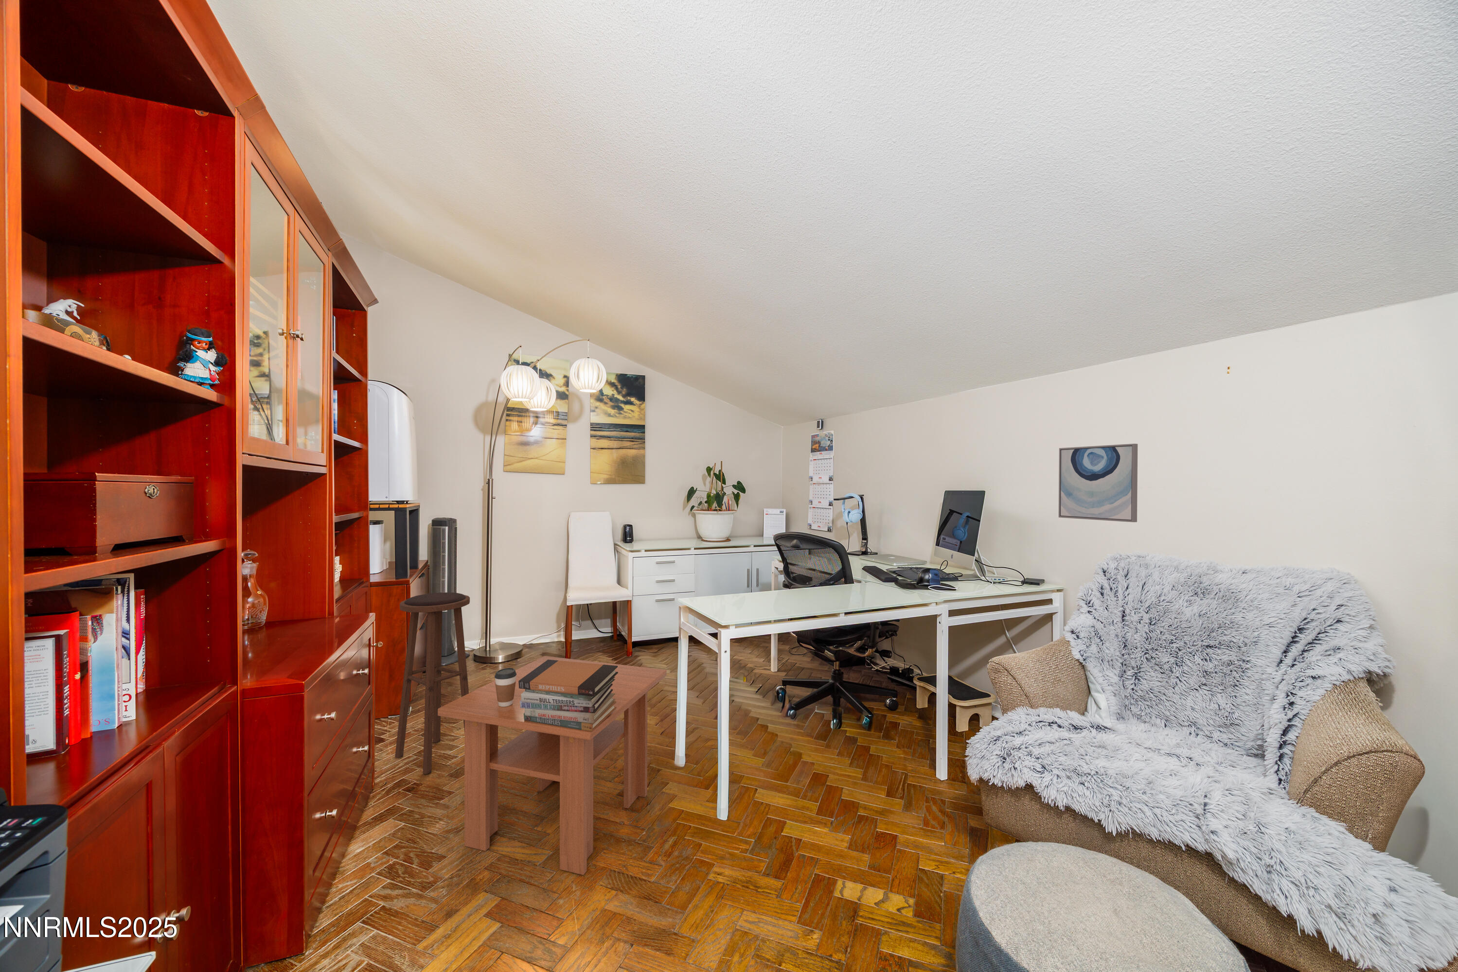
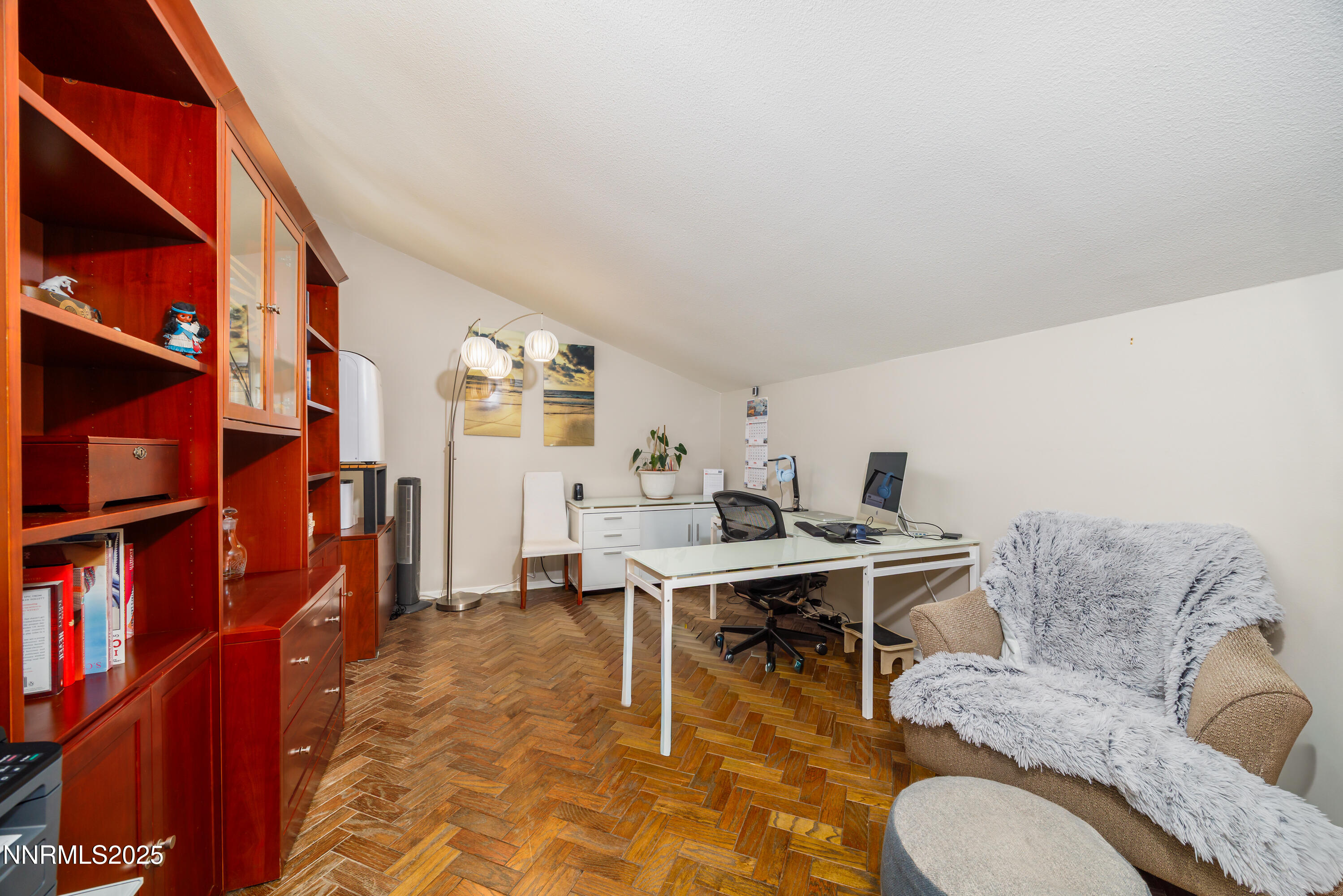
- coffee table (562, 753)
- stool (434, 677)
- wall art (1095, 483)
- book stack (570, 694)
- coffee cup (505, 687)
